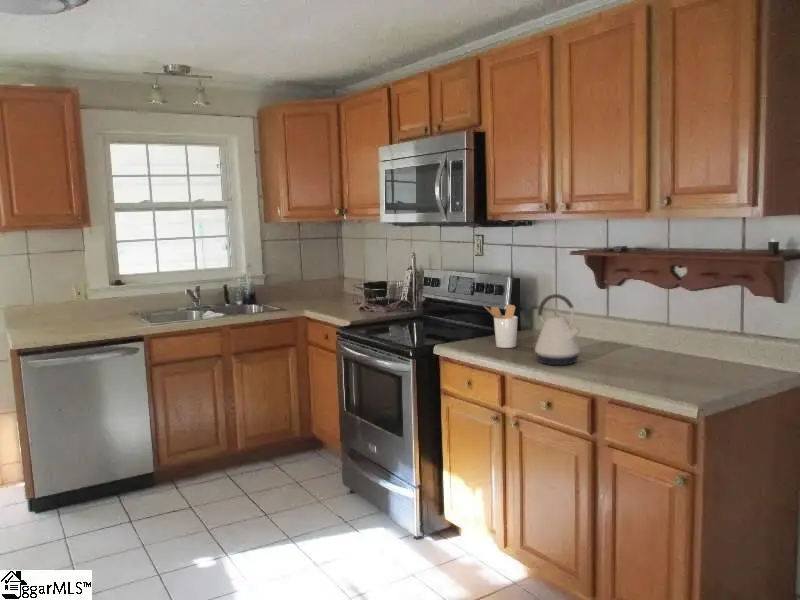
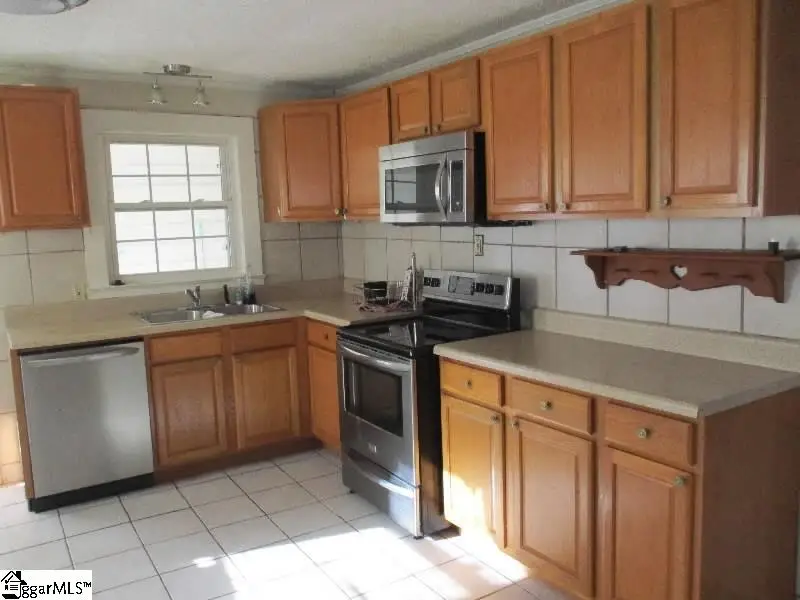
- utensil holder (500, 325)
- kettle (558, 328)
